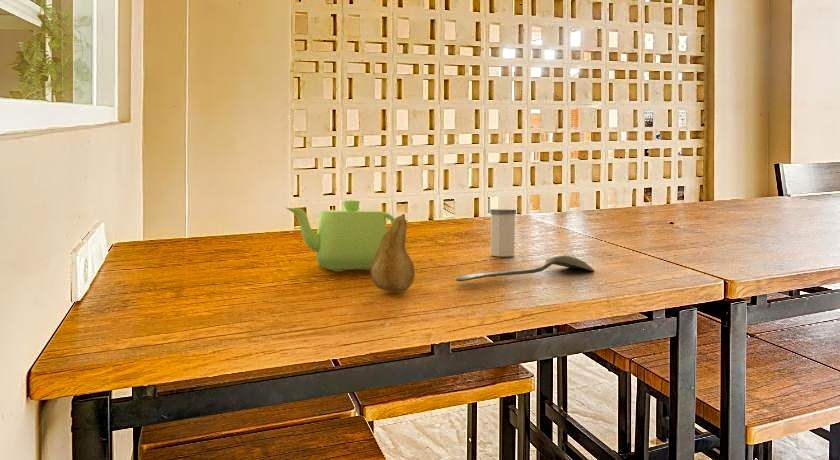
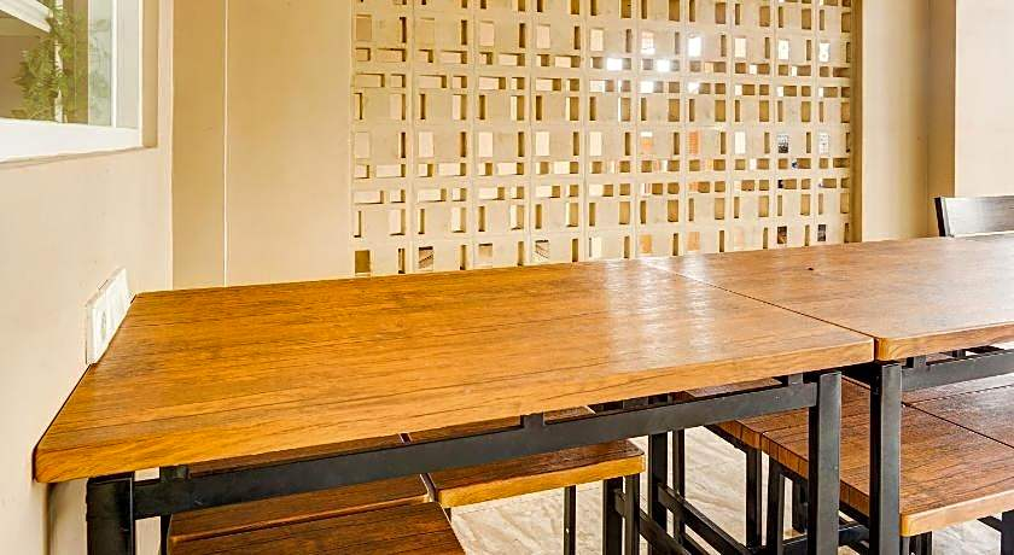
- salt shaker (502, 232)
- teapot (342, 234)
- spoon (530, 269)
- fruit (392, 252)
